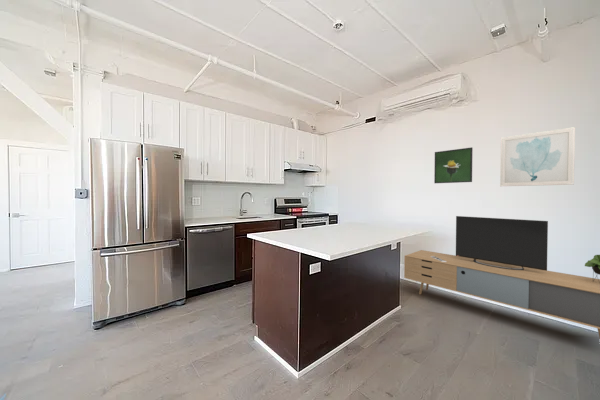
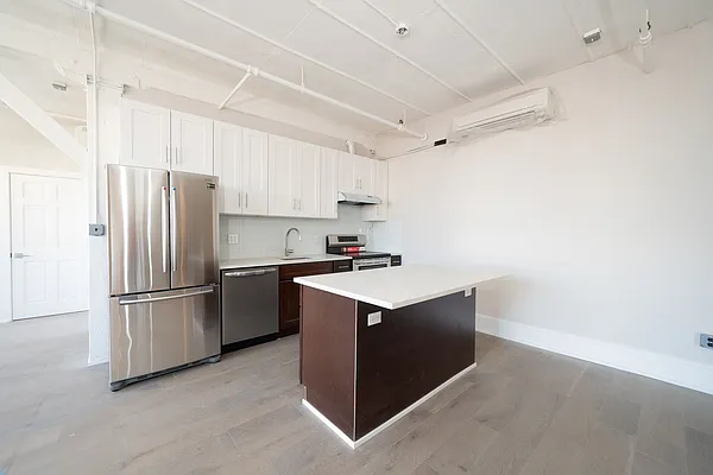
- media console (495, 265)
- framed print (452, 166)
- wall art (534, 159)
